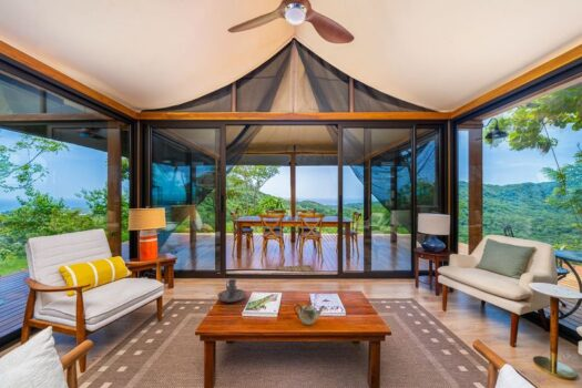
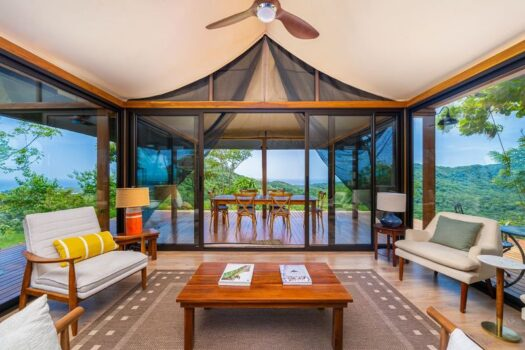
- teapot (309, 312)
- candle holder (231, 288)
